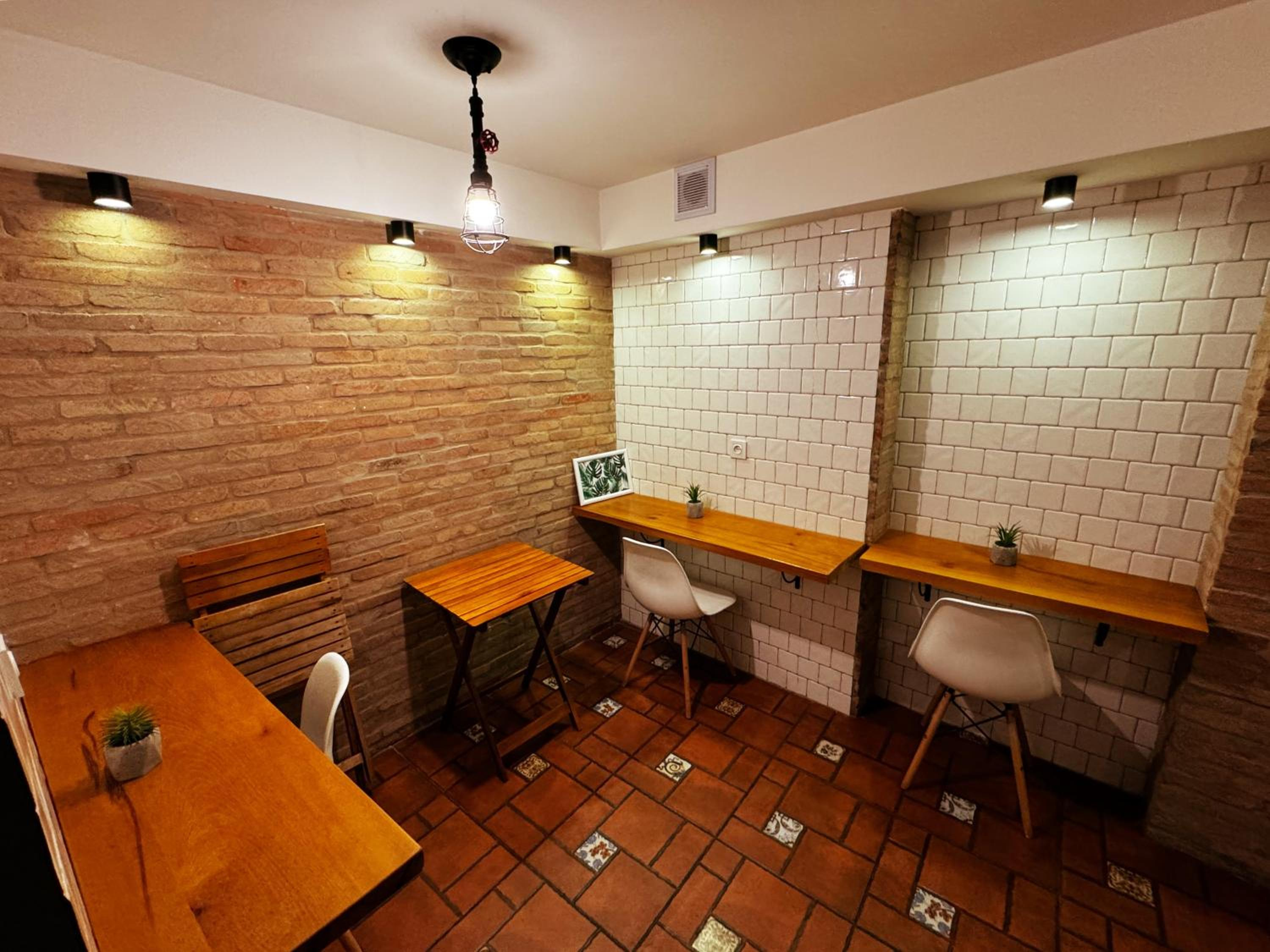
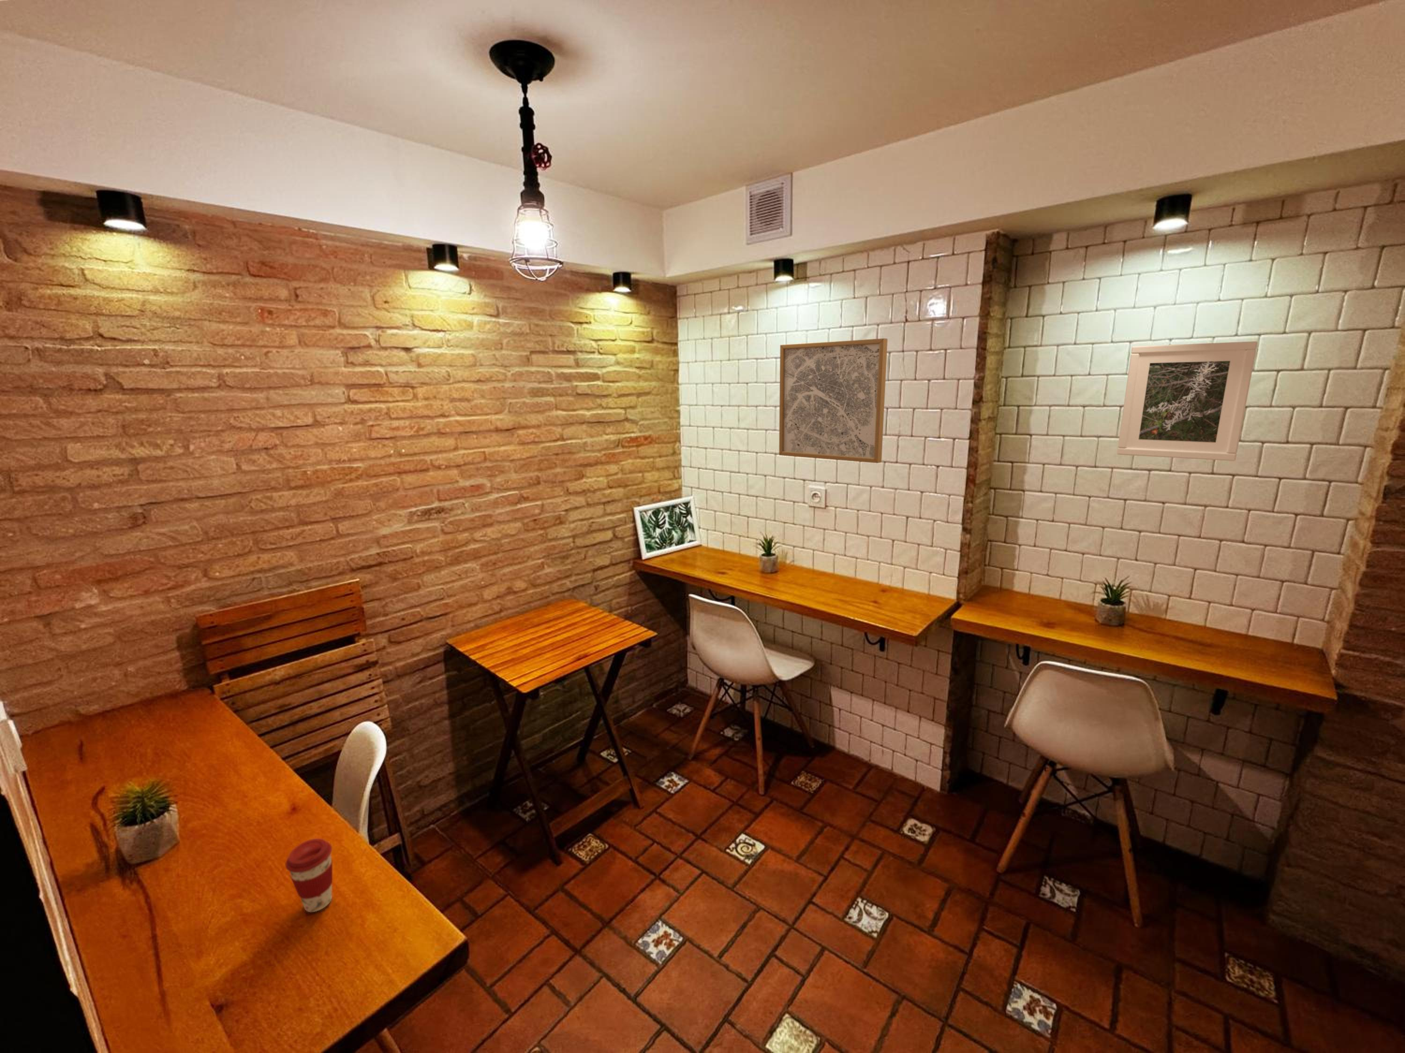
+ coffee cup (313, 876)
+ wall art (829, 402)
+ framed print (1182, 402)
